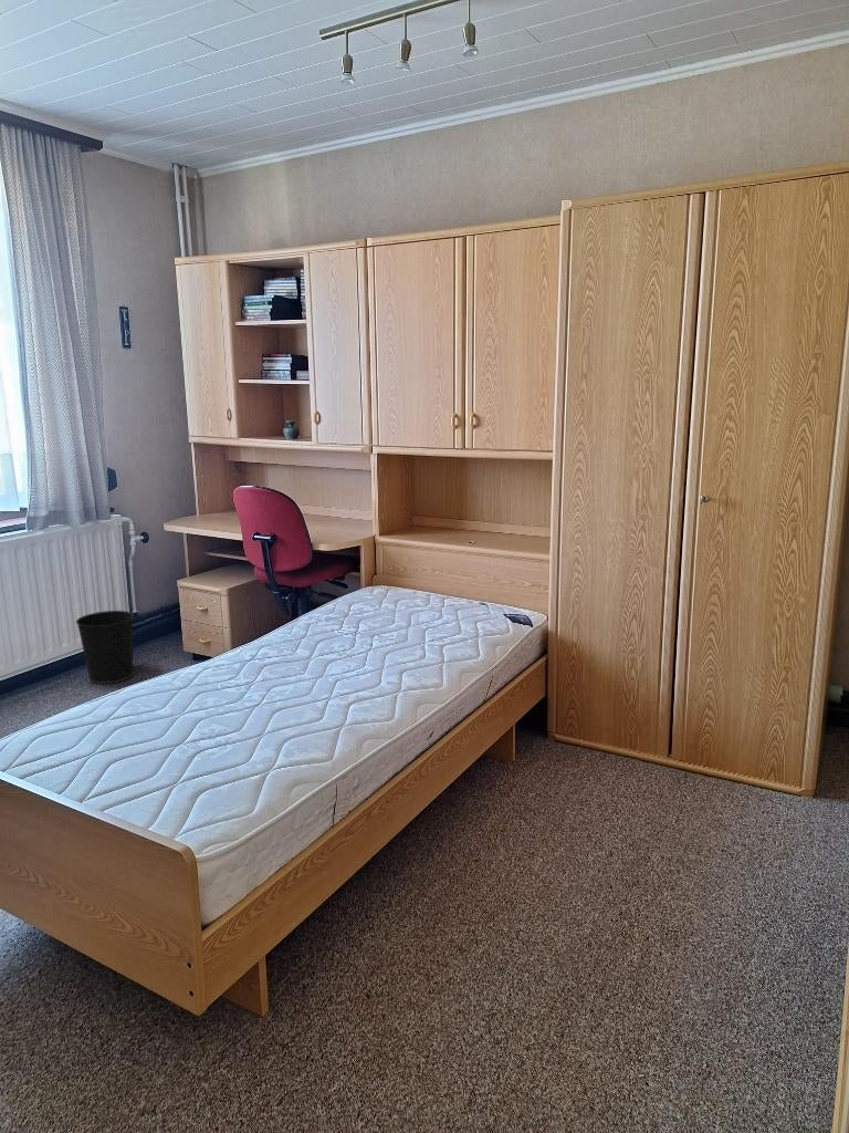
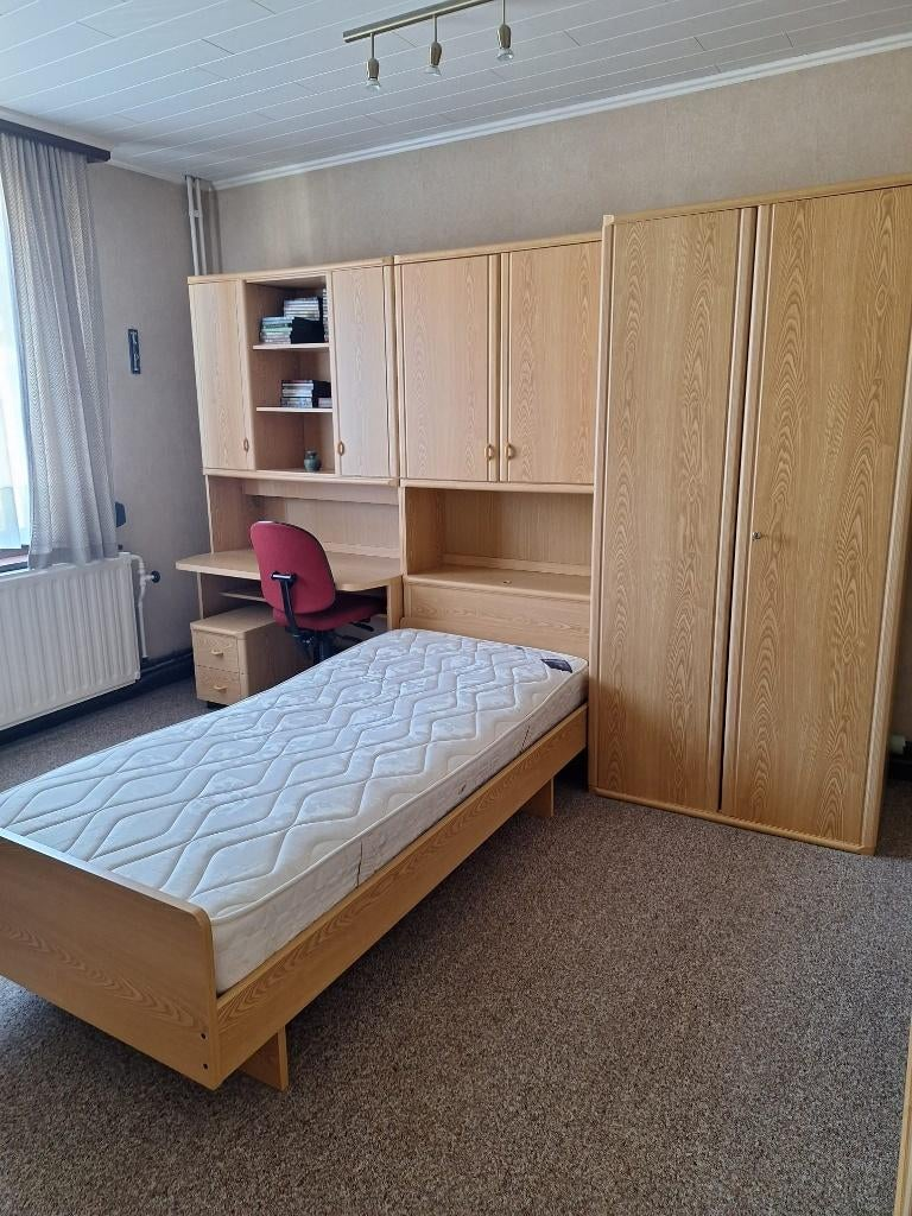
- wastebasket (108, 647)
